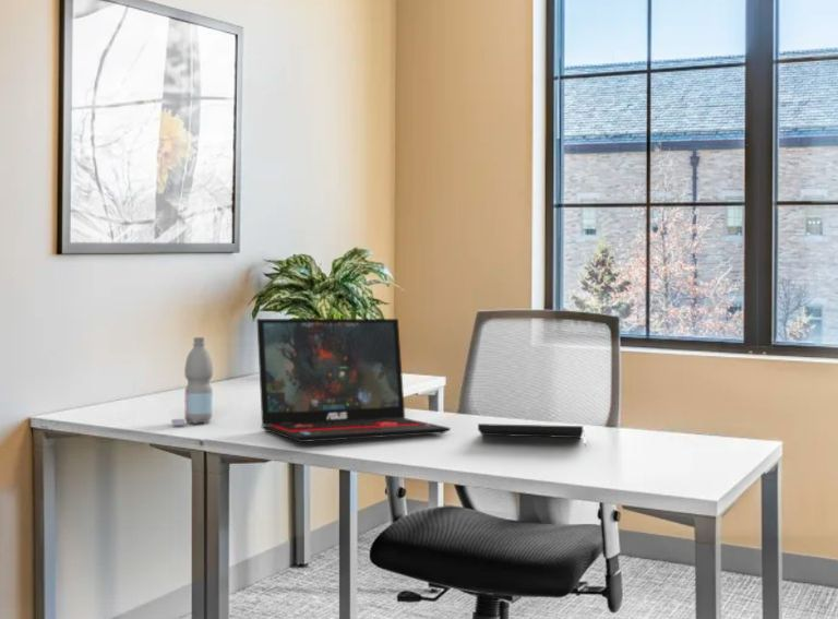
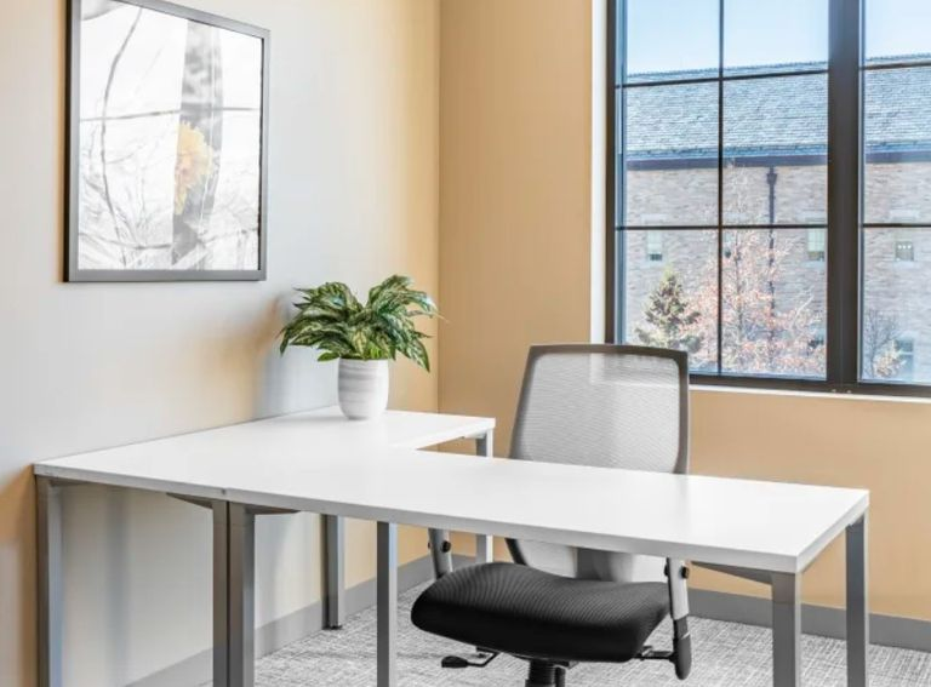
- laptop (351, 376)
- water bottle (191, 380)
- notepad (530, 430)
